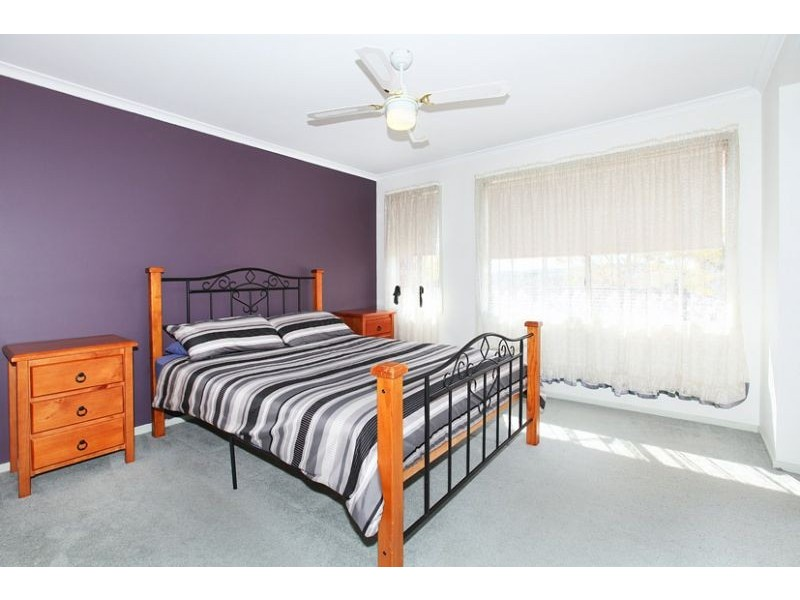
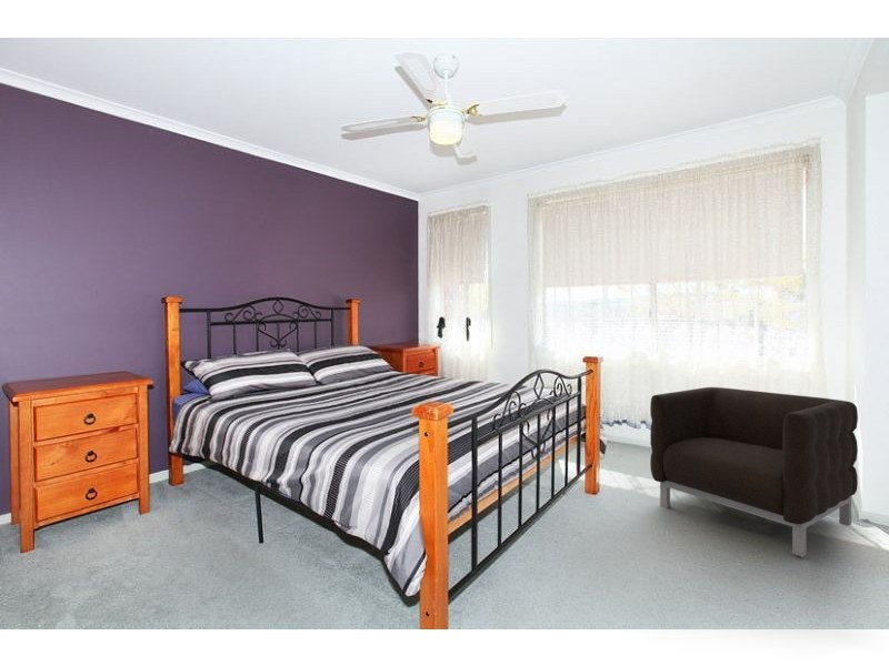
+ armchair (746, 456)
